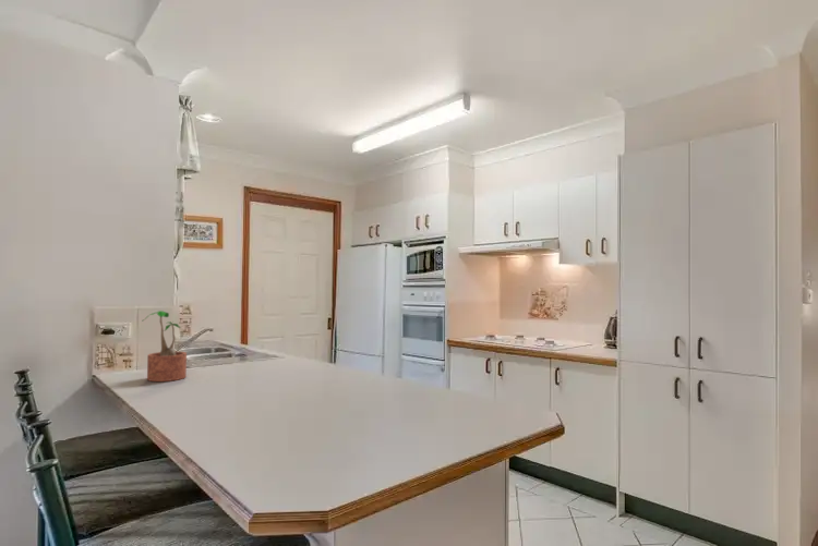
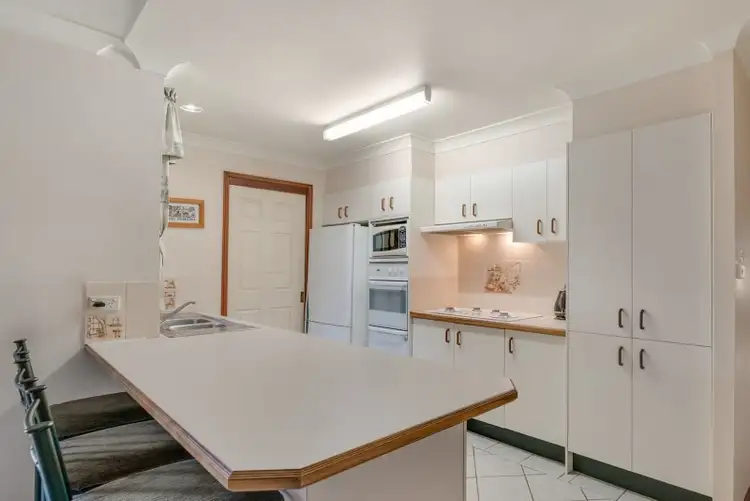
- potted plant (163, 343)
